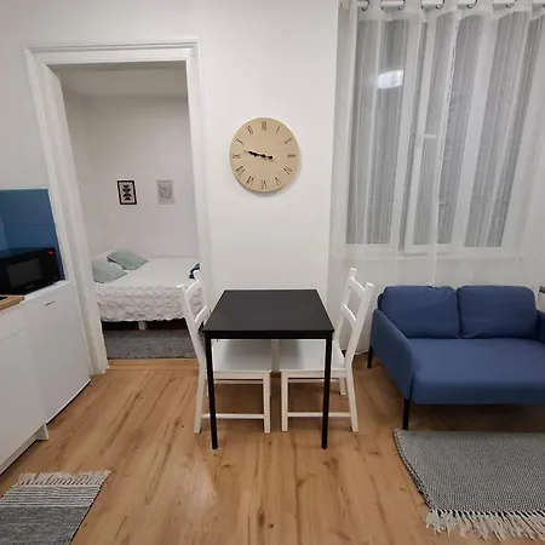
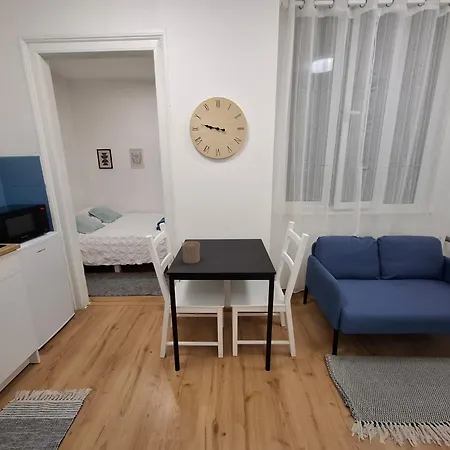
+ cup (191, 252)
